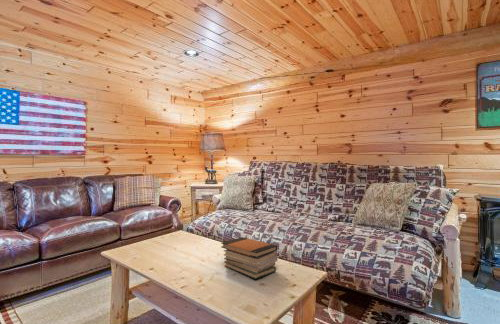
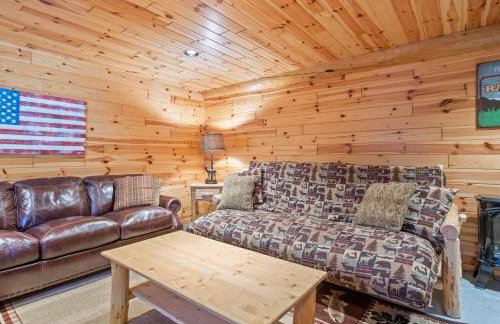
- book stack (249, 256)
